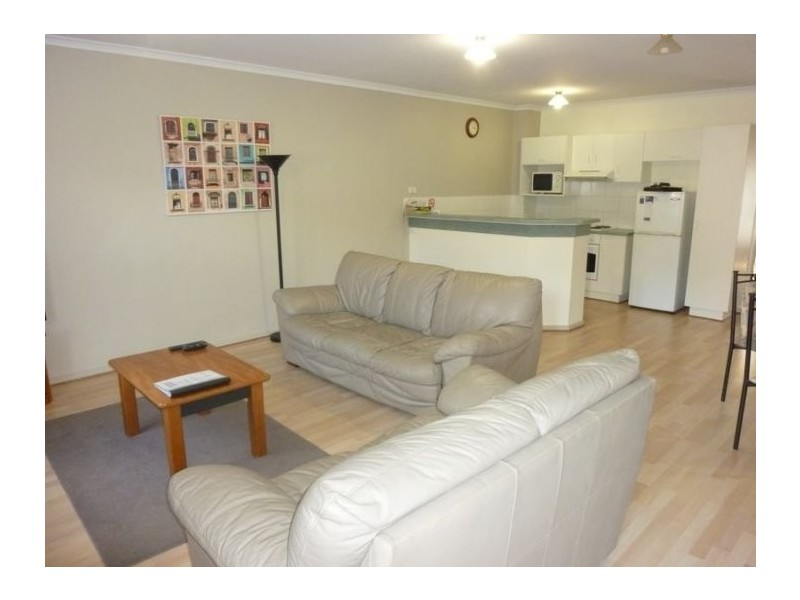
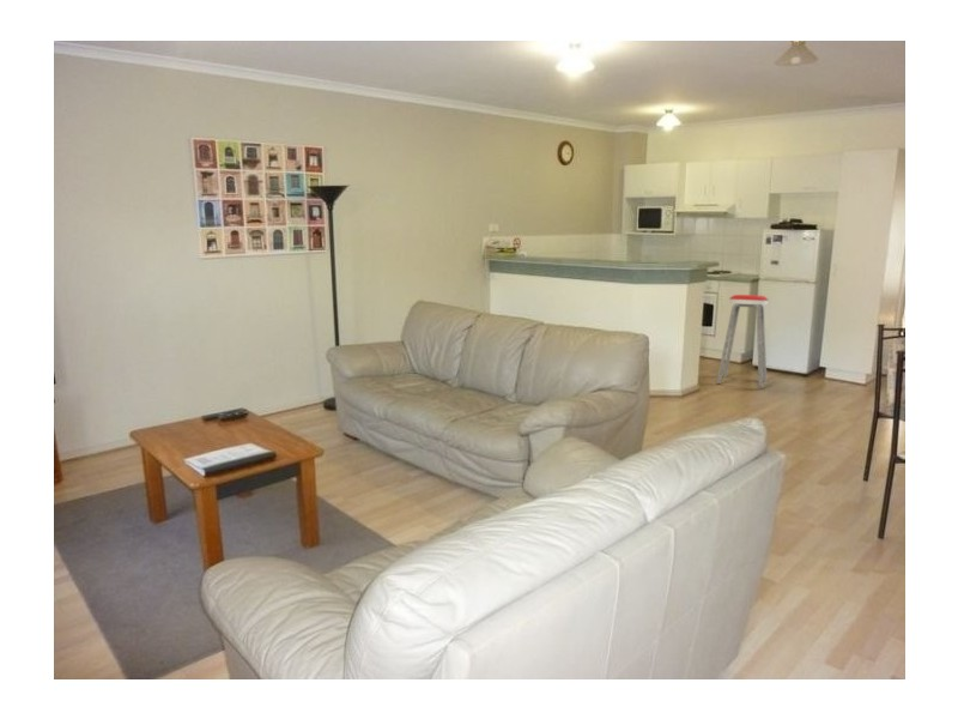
+ music stool (733, 339)
